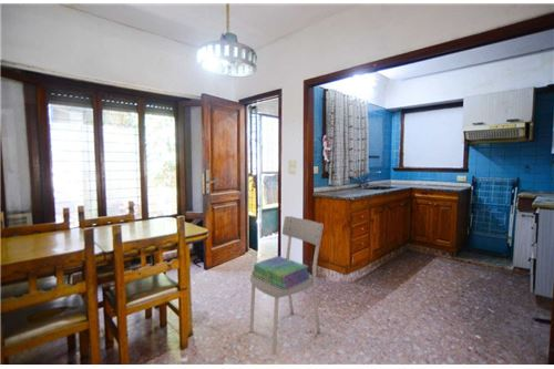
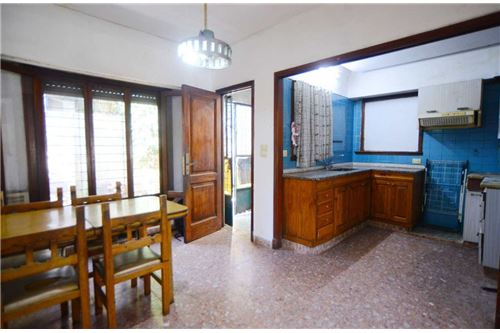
- dining chair (281, 288)
- stack of books (280, 270)
